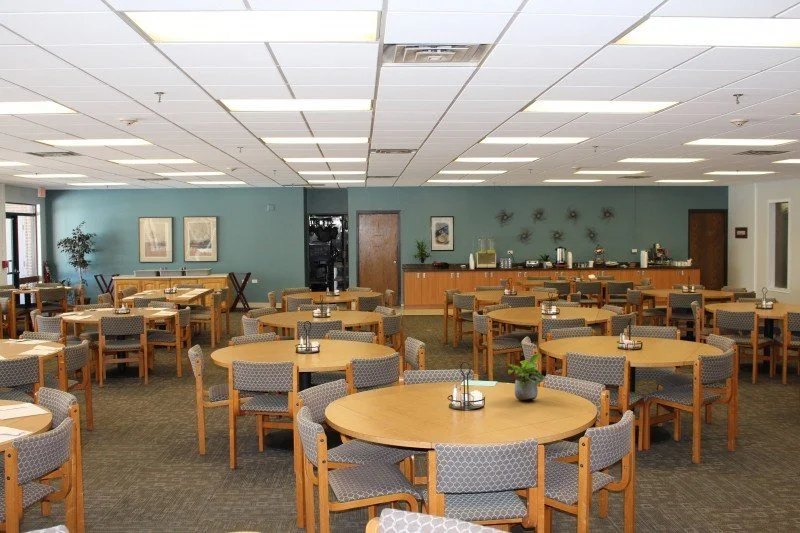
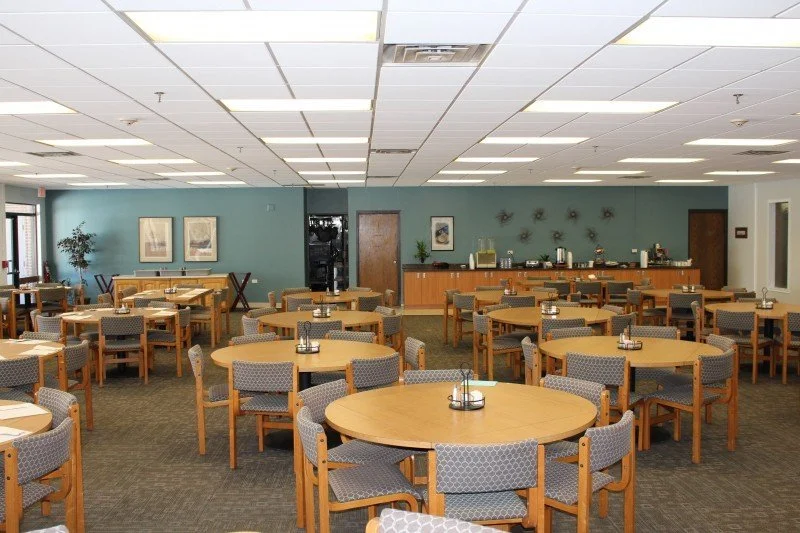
- potted plant (528, 378)
